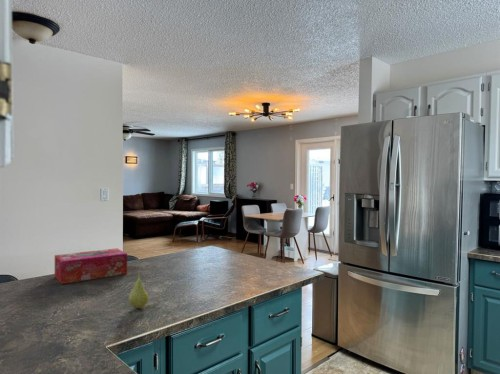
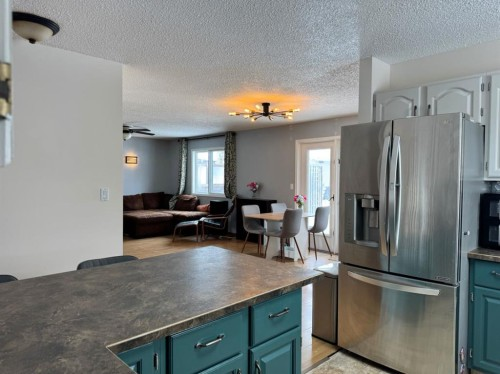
- tissue box (91, 264)
- fruit (138, 290)
